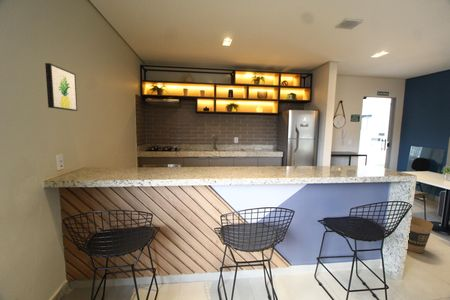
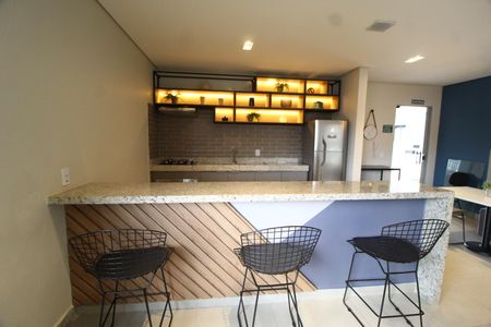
- trash can (414, 234)
- wall art (62, 89)
